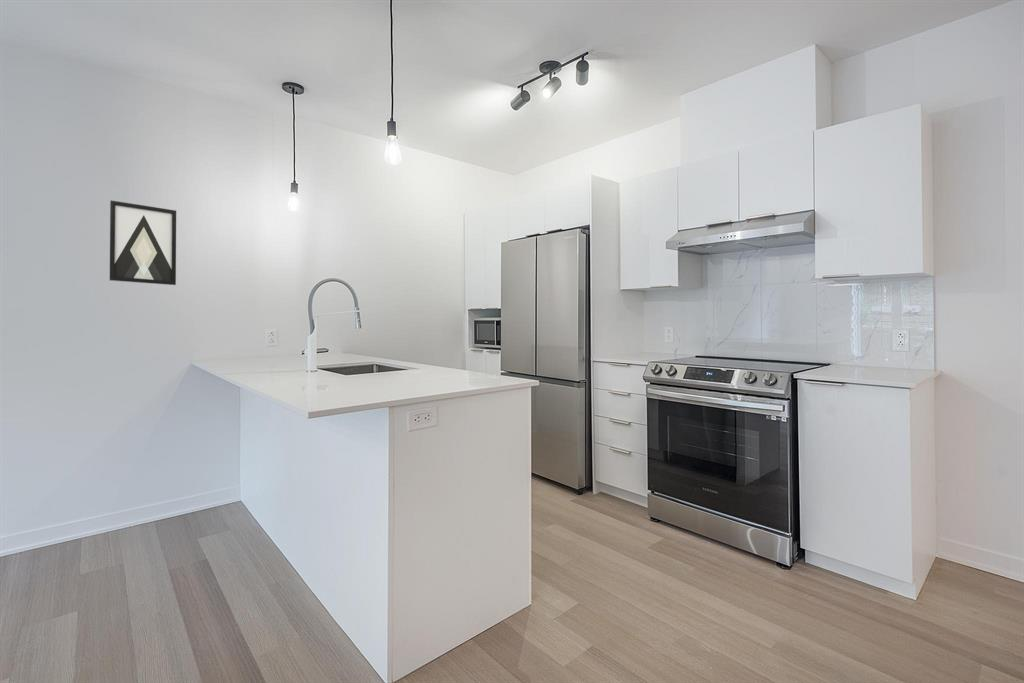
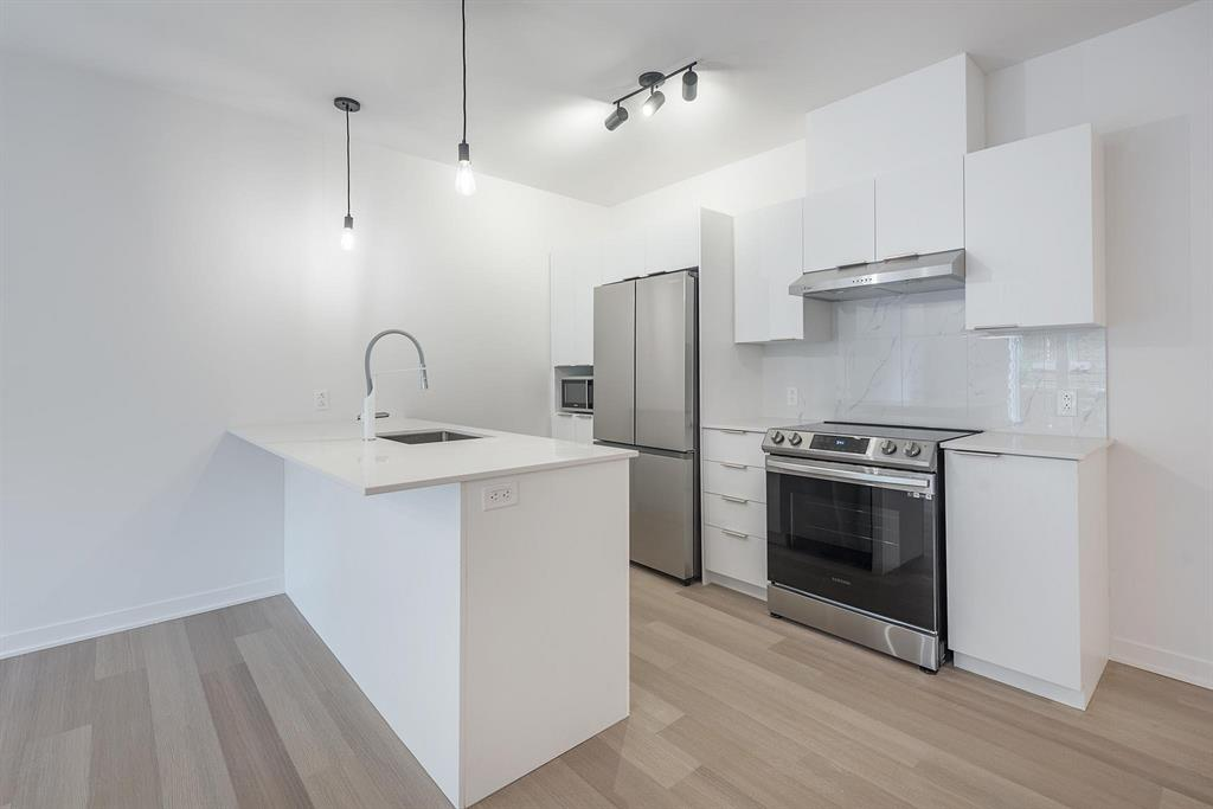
- wall art (144, 244)
